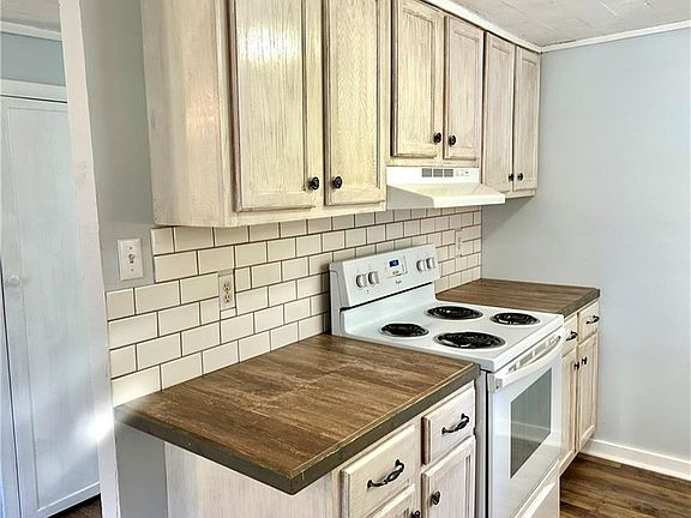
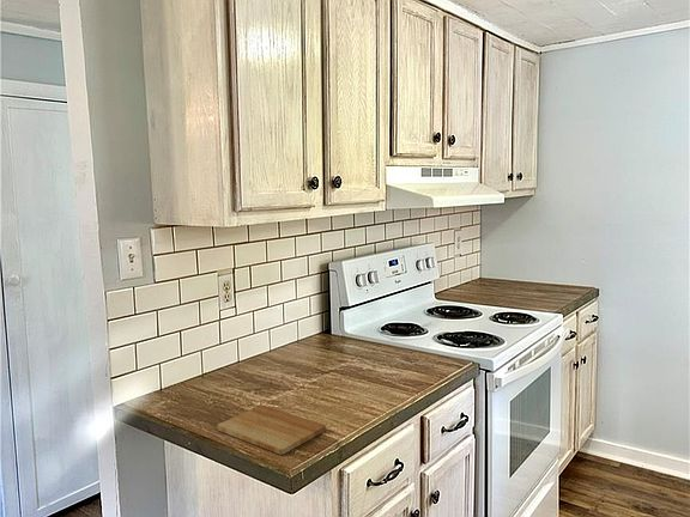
+ cutting board (271, 427)
